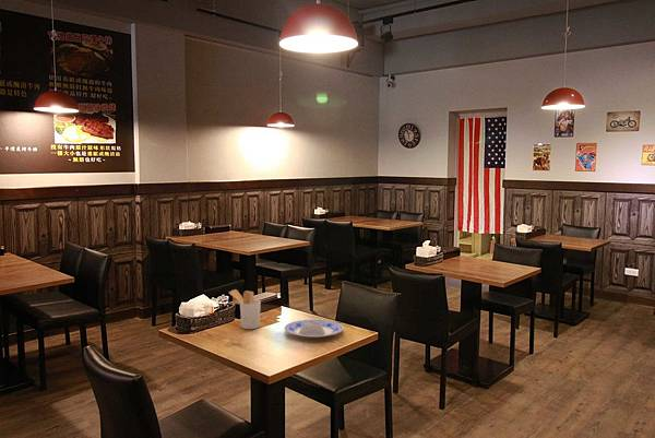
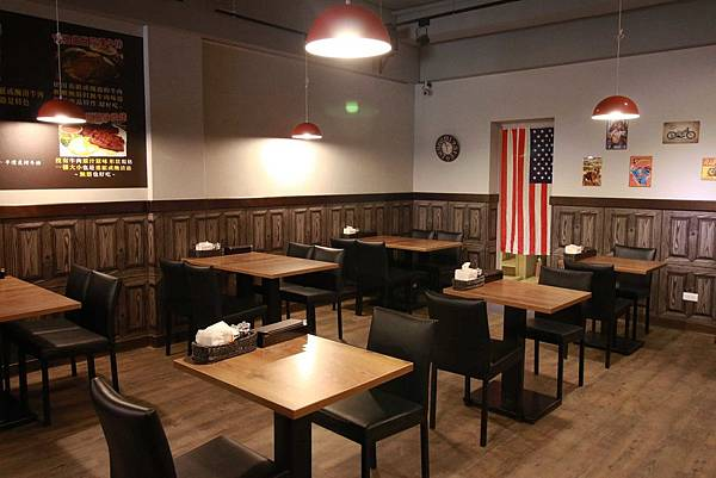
- utensil holder (245, 307)
- plate (313, 327)
